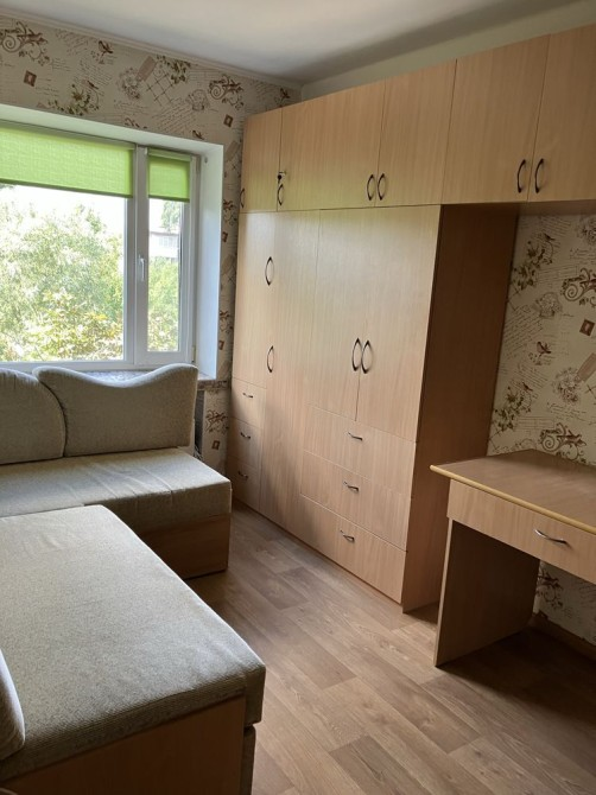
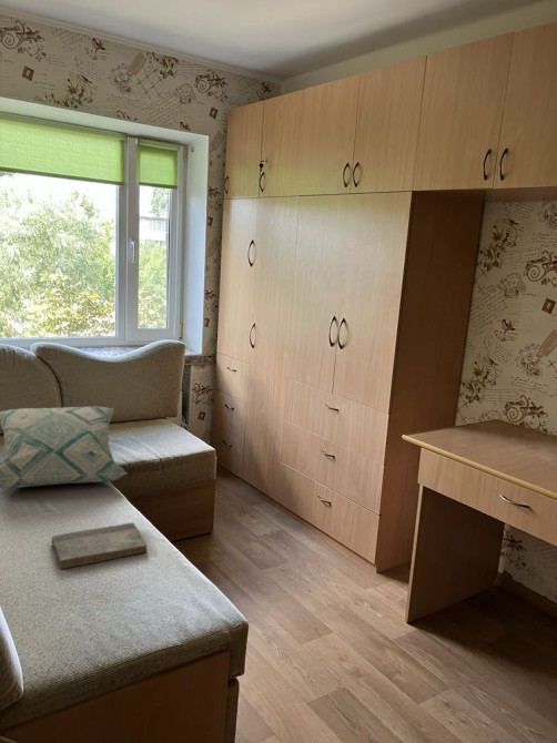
+ decorative pillow (58, 444)
+ book (99, 543)
